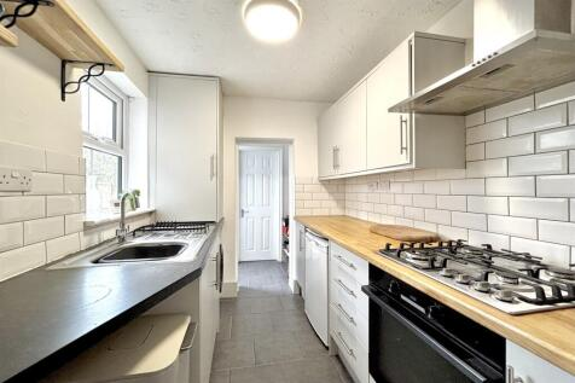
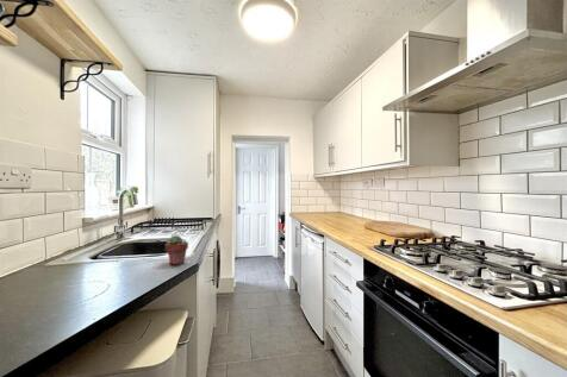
+ potted succulent (176, 249)
